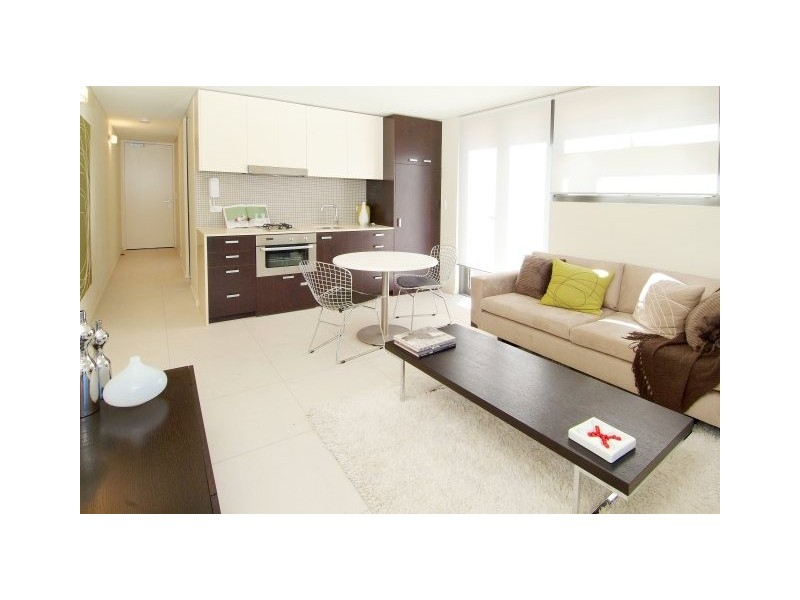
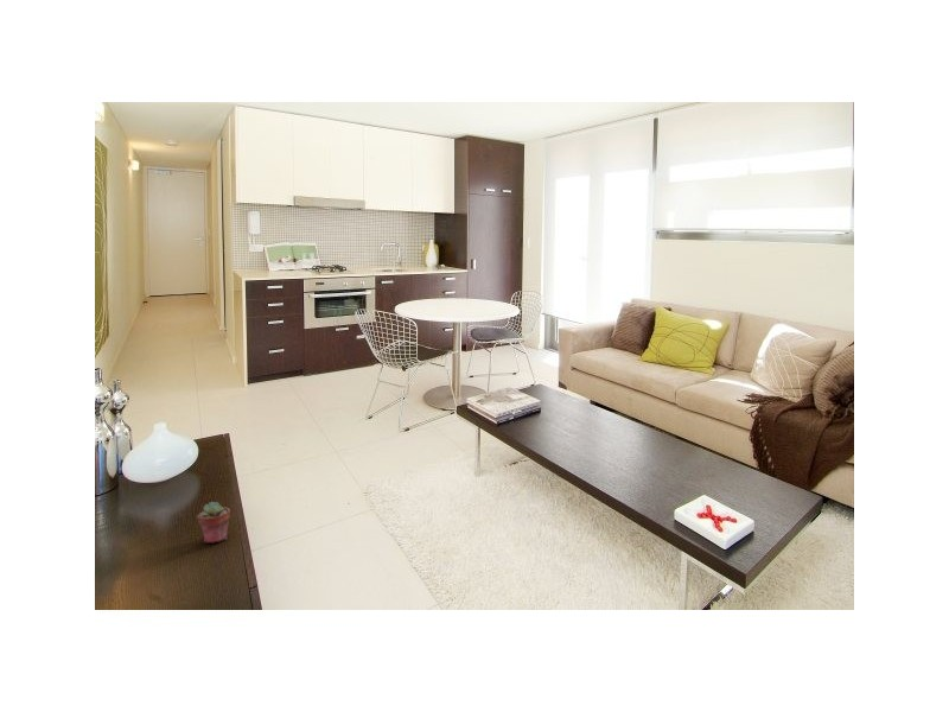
+ potted succulent (214, 520)
